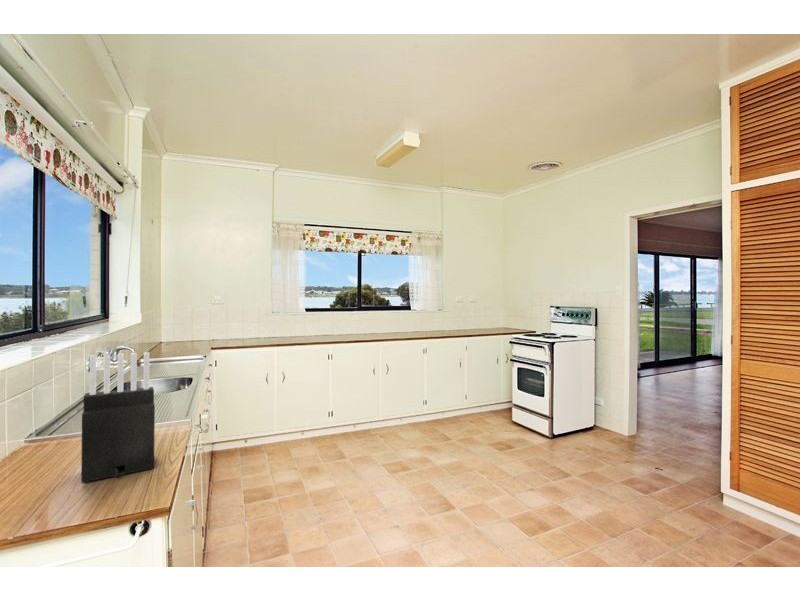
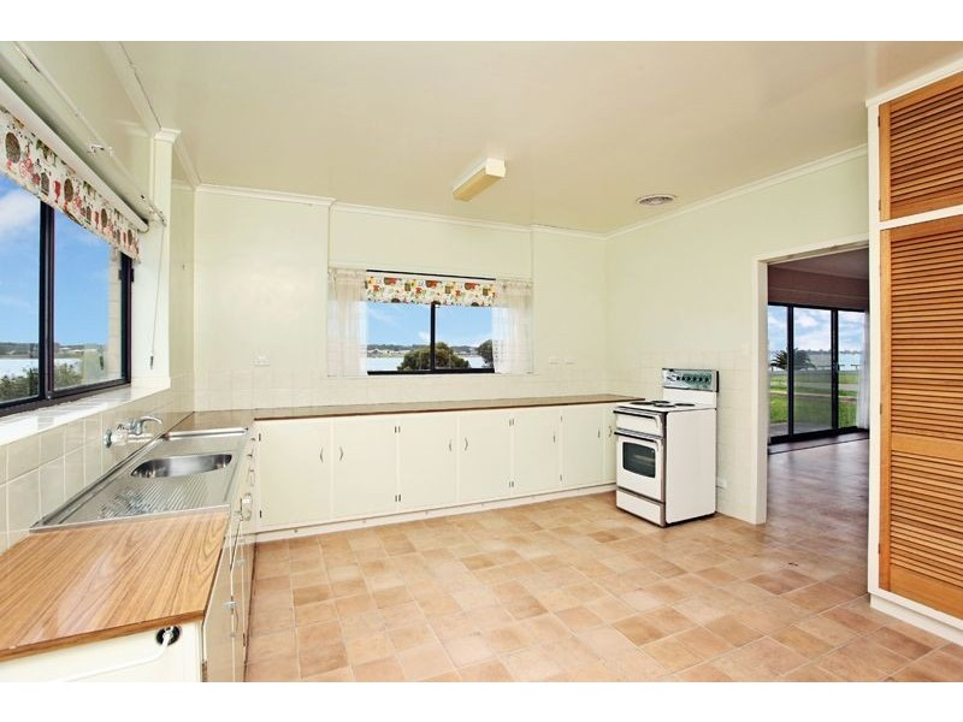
- knife block (119, 412)
